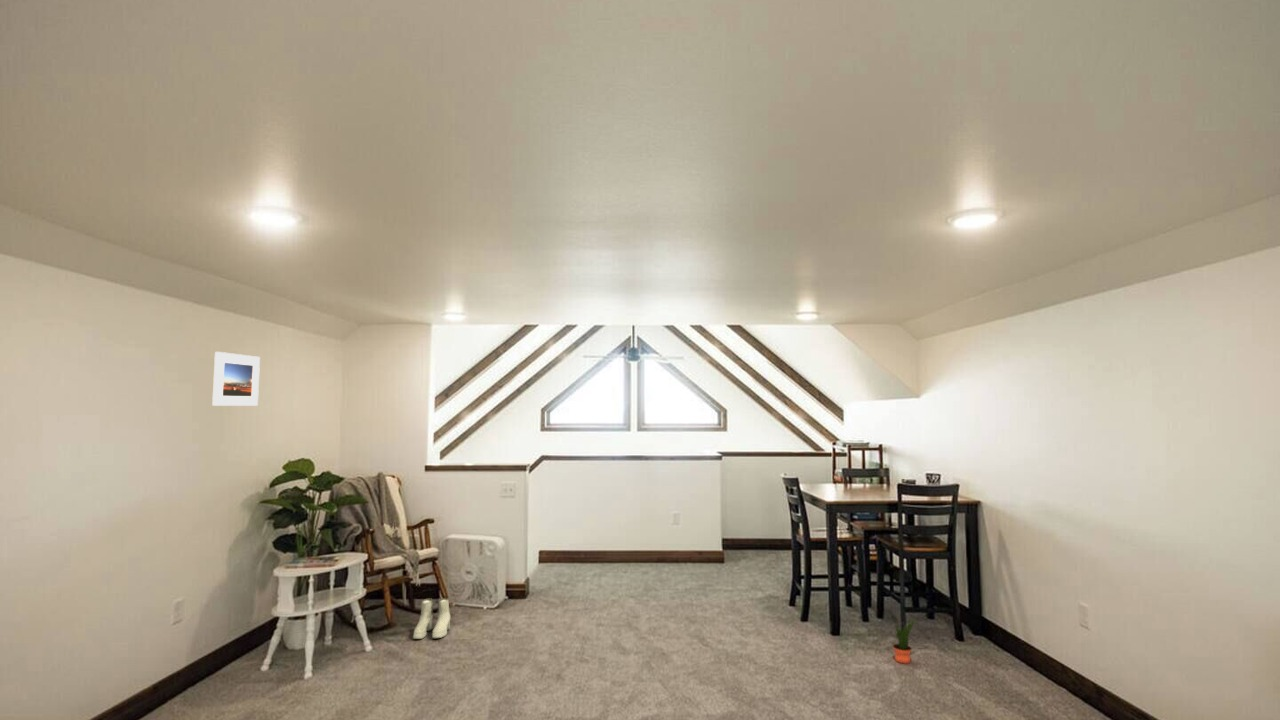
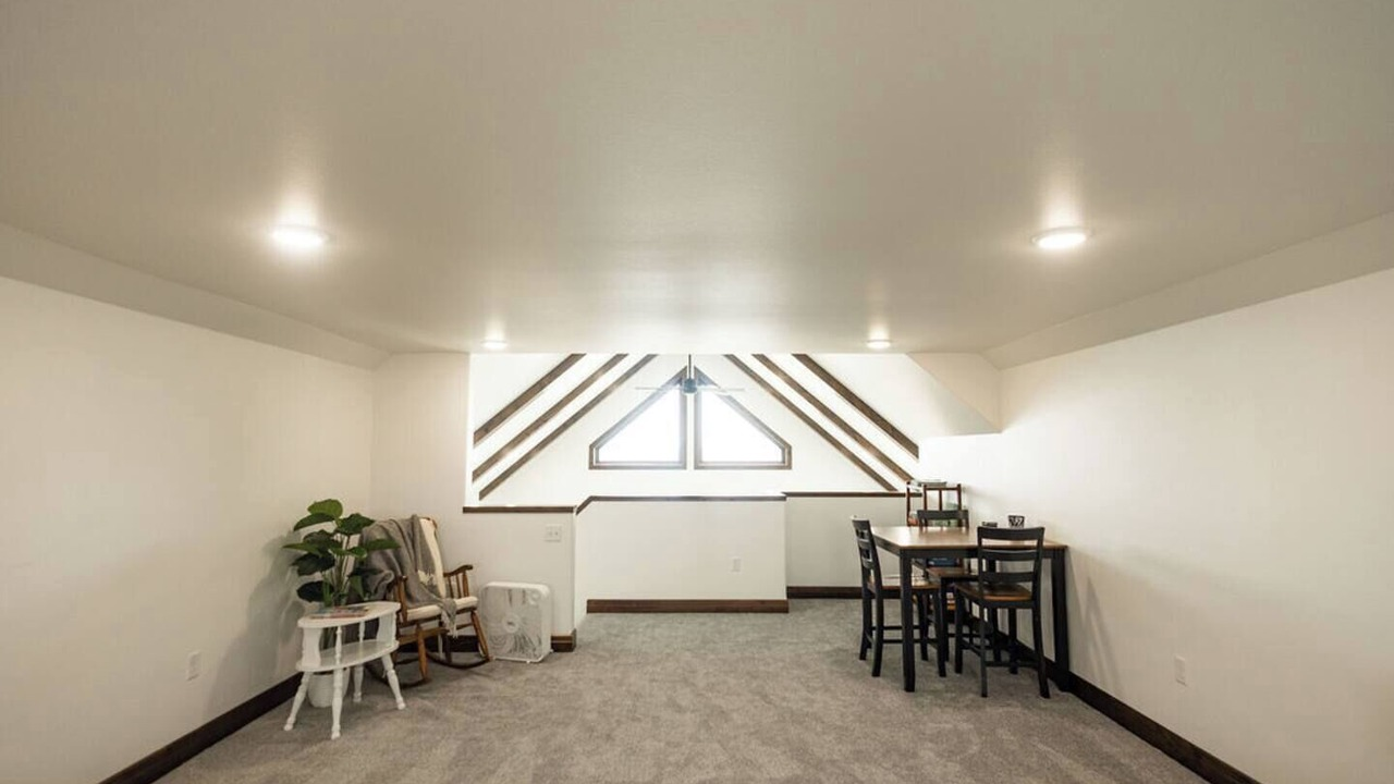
- boots (432, 617)
- potted plant (904, 638)
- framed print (237, 380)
